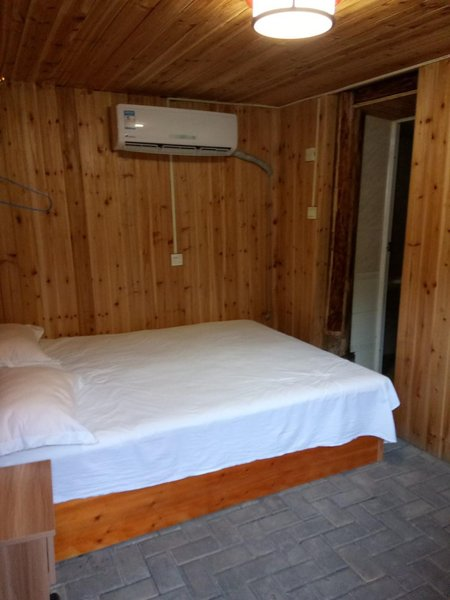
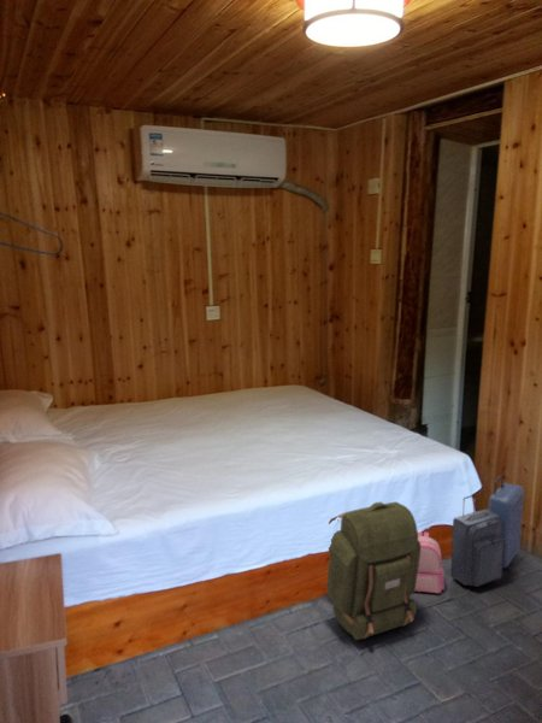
+ luggage (473, 534)
+ backpack (370, 560)
